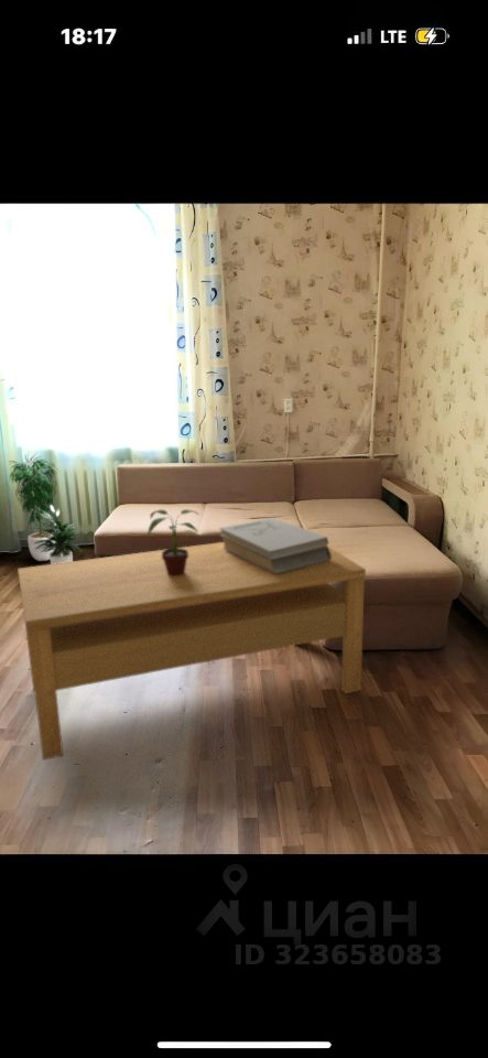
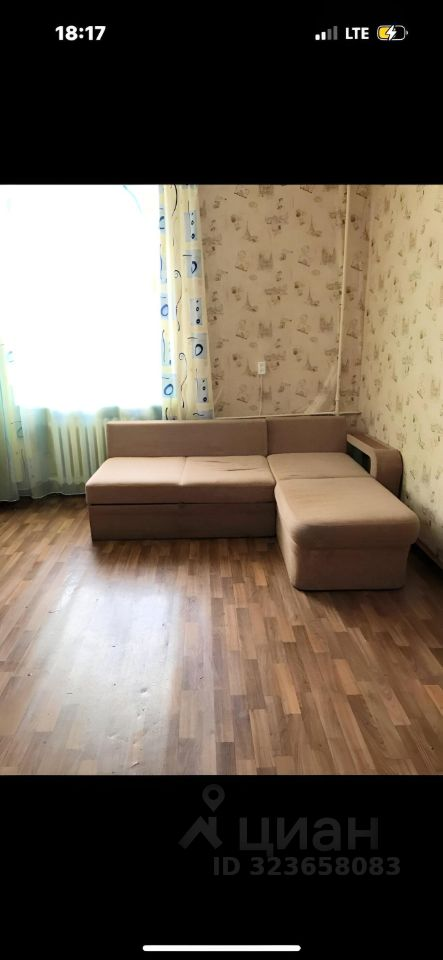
- potted plant (44, 510)
- potted plant (175, 541)
- coffee table (192, 630)
- books (273, 542)
